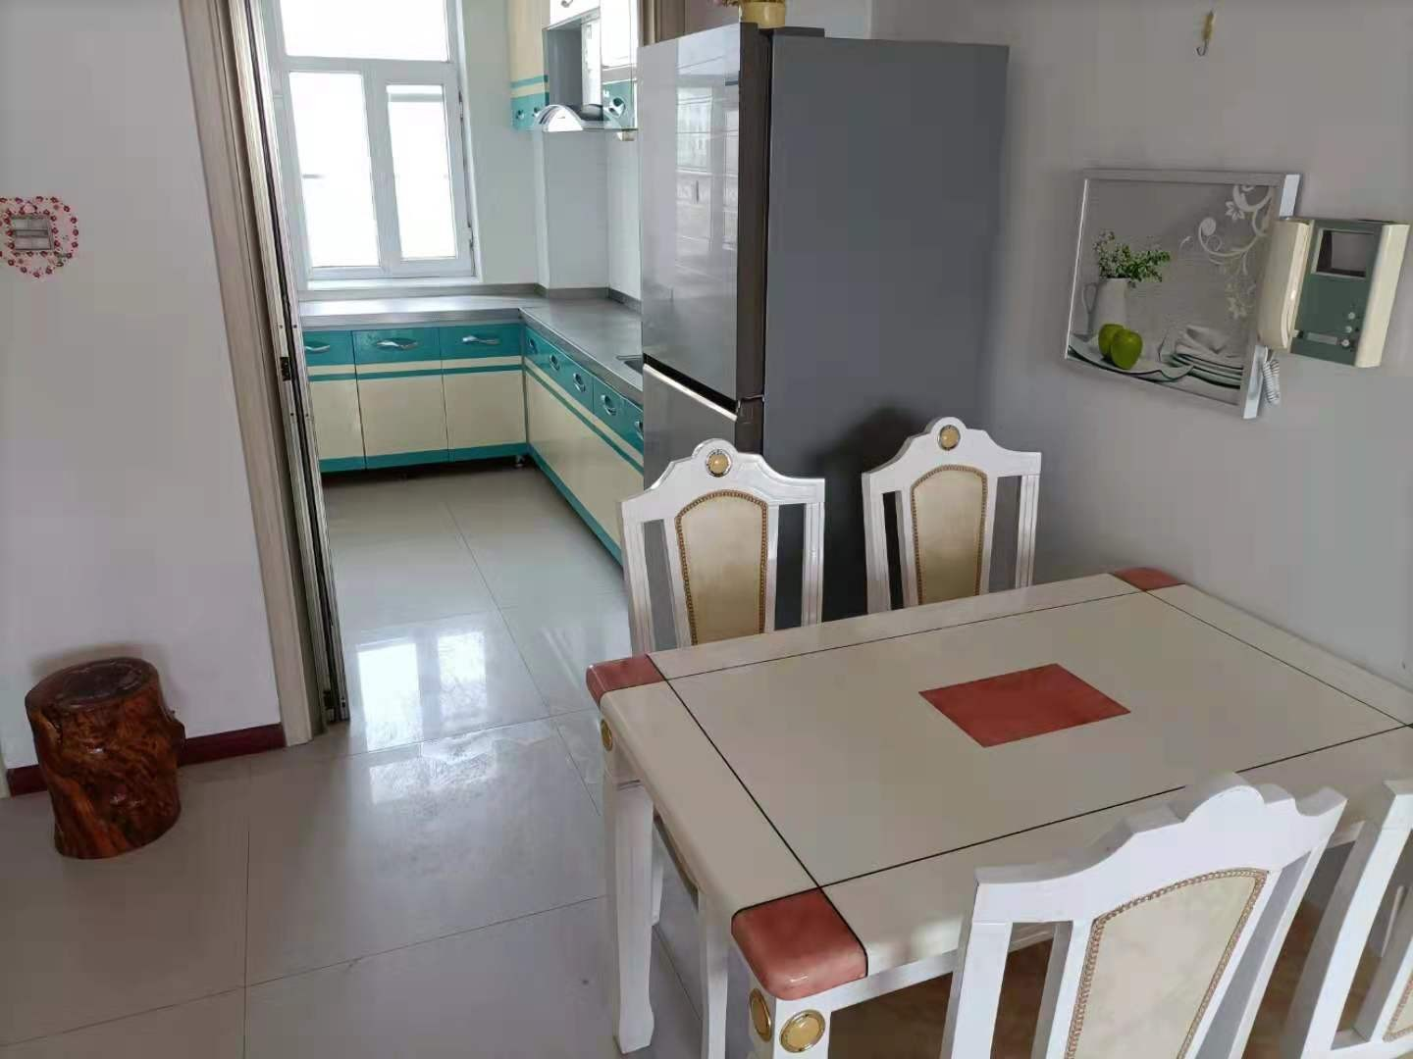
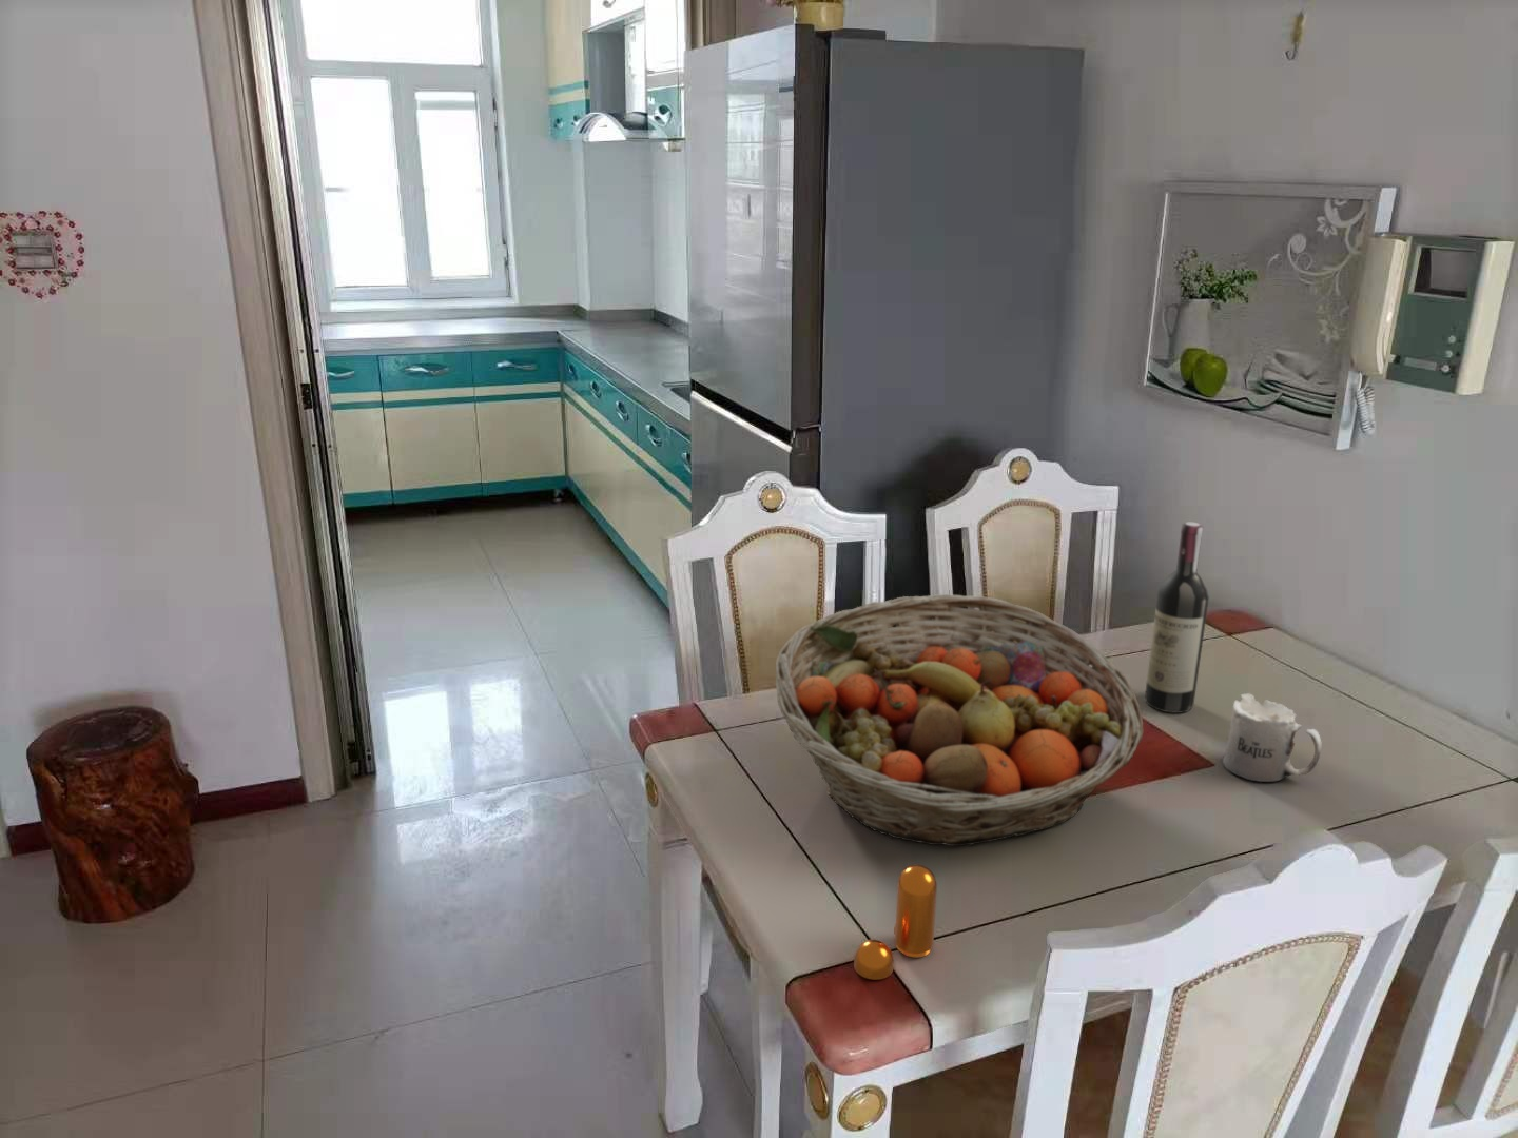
+ wine bottle (1180, 616)
+ mug (1271, 742)
+ pepper shaker (896, 917)
+ fruit basket (954, 714)
